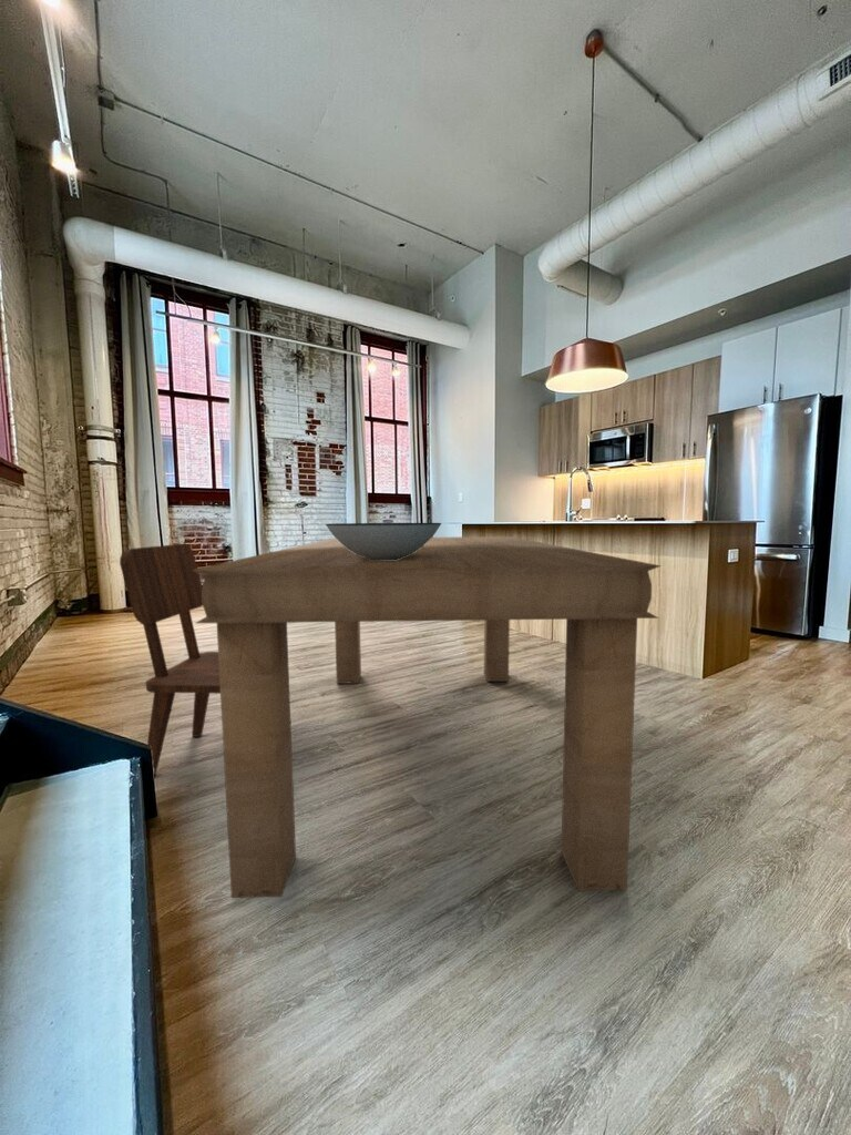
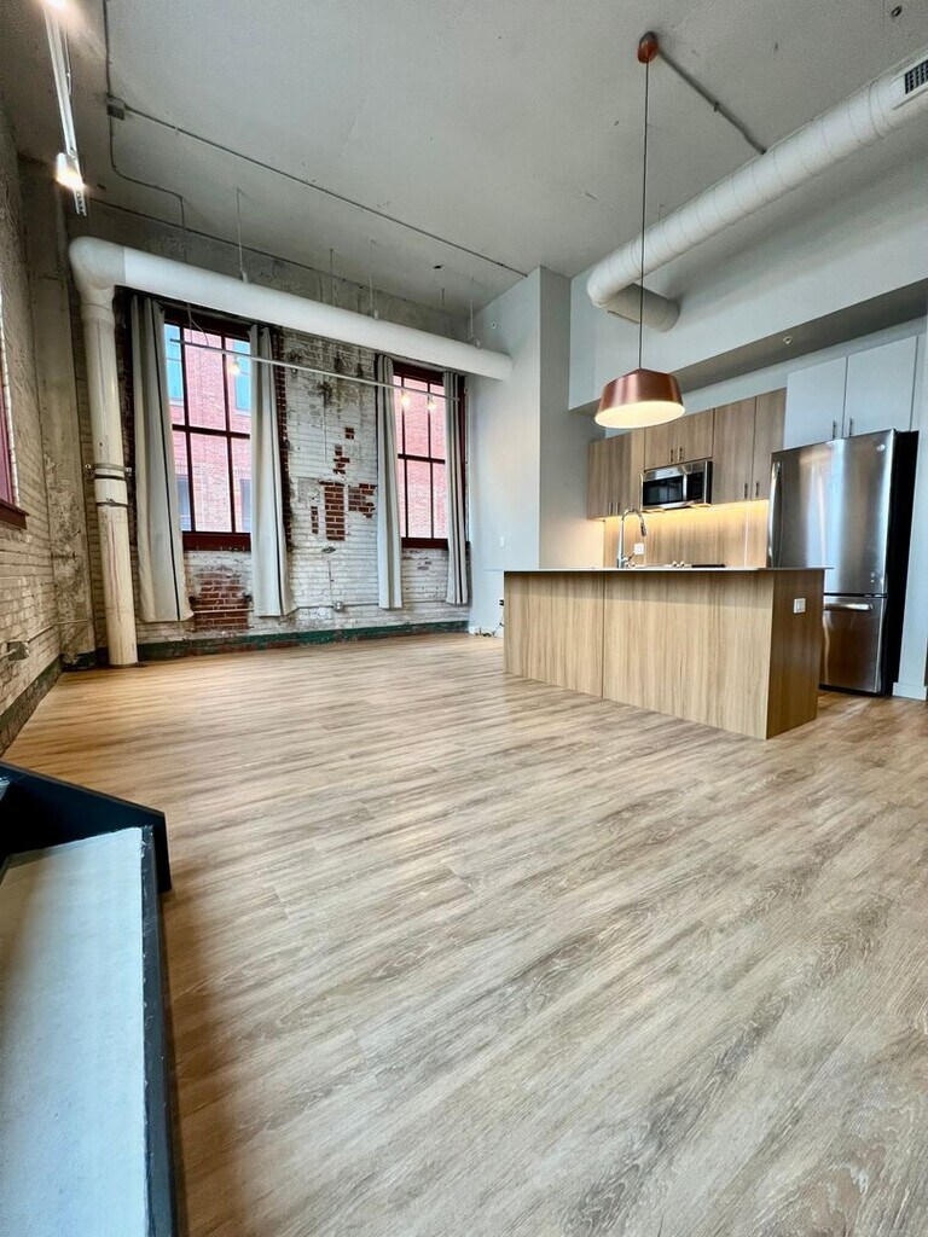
- dining table (423, 620)
- dining chair (214, 652)
- decorative bowl (383, 540)
